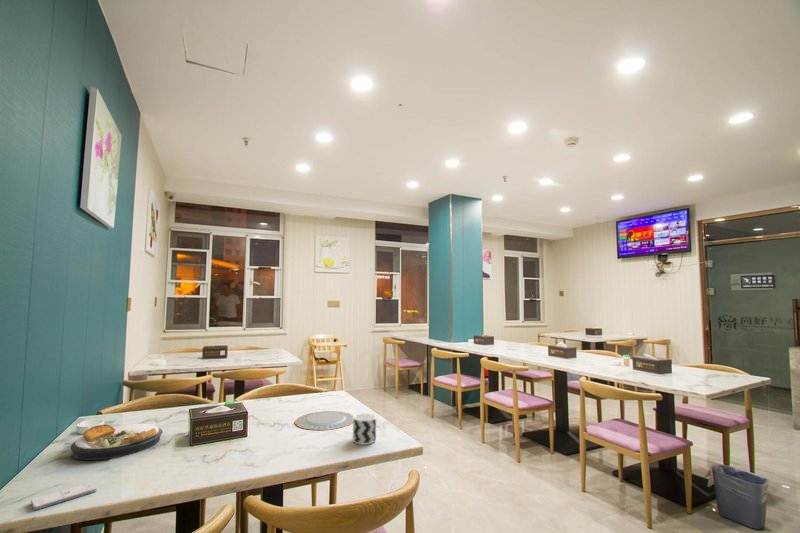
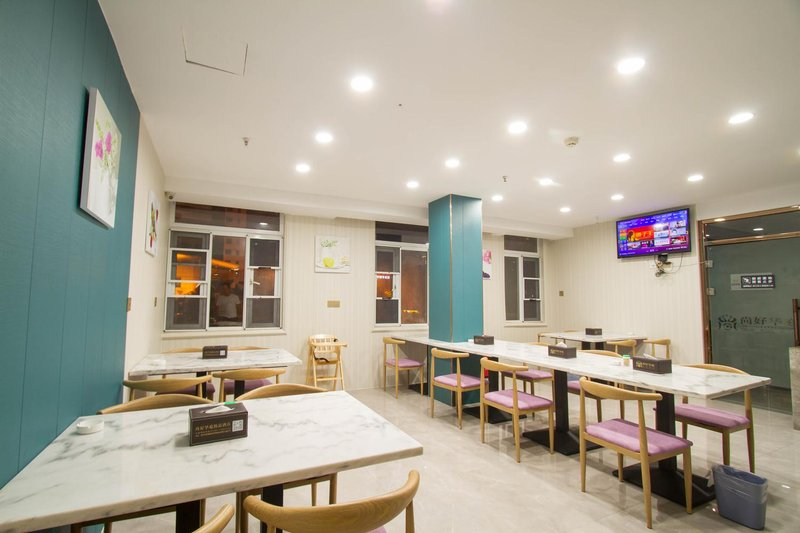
- smartphone (64, 495)
- chinaware (325, 418)
- plate (119, 437)
- cup (364, 427)
